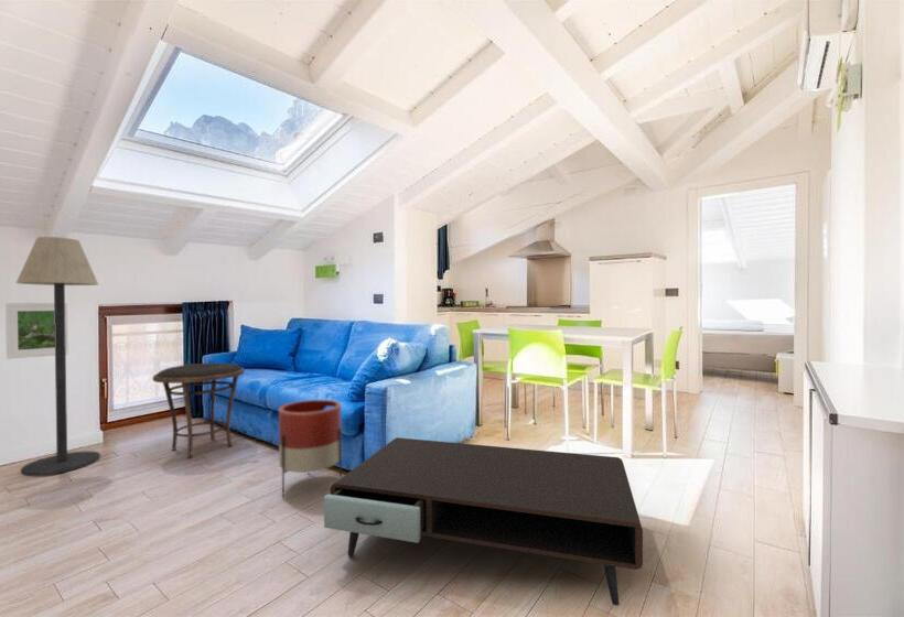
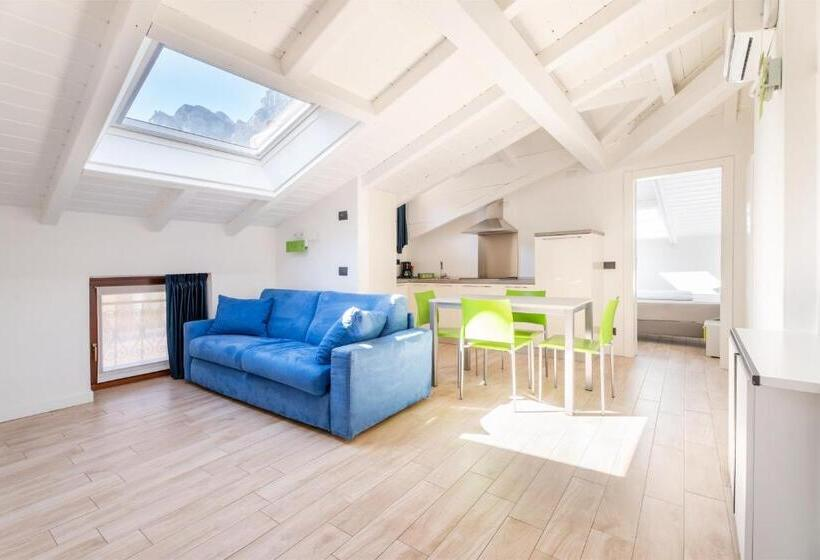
- side table (211, 407)
- planter (310, 446)
- coffee table (484, 509)
- floor lamp (60, 351)
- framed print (37, 329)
